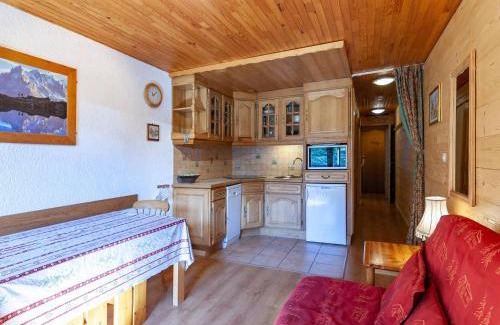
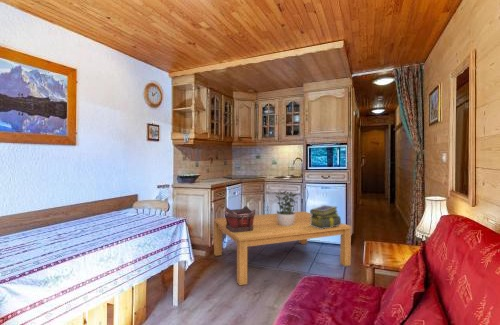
+ potted plant (285, 206)
+ decorative container (239, 218)
+ coffee table (278, 240)
+ stack of books (324, 216)
